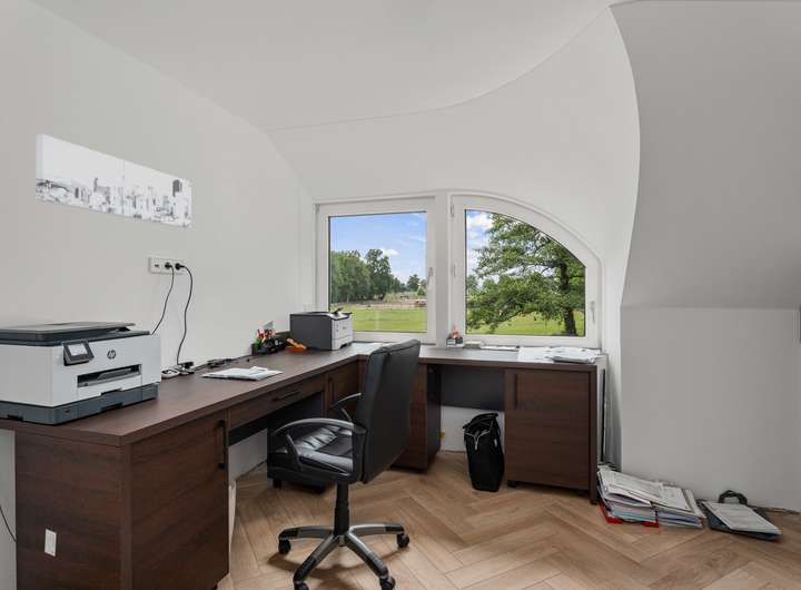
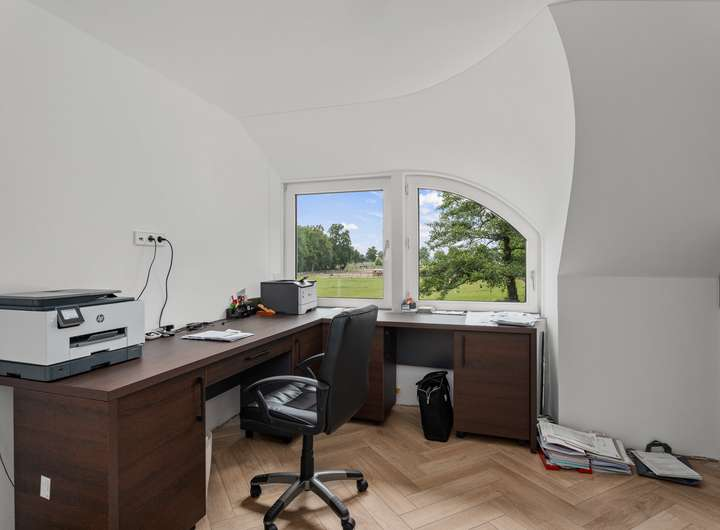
- wall art (126, 189)
